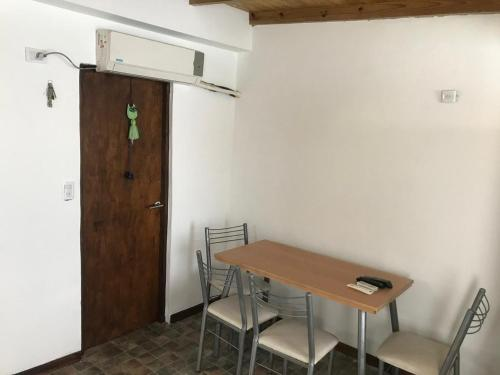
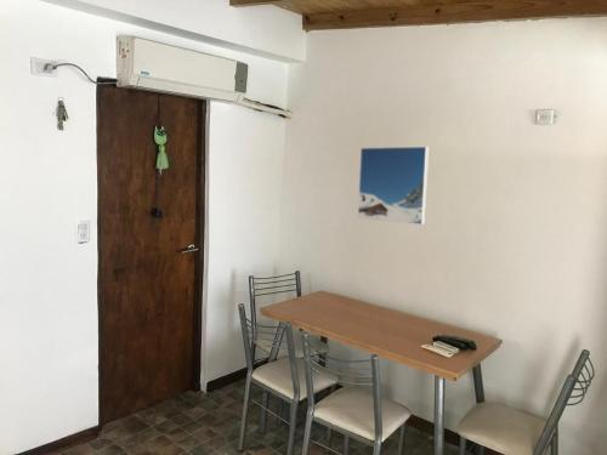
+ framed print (391, 184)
